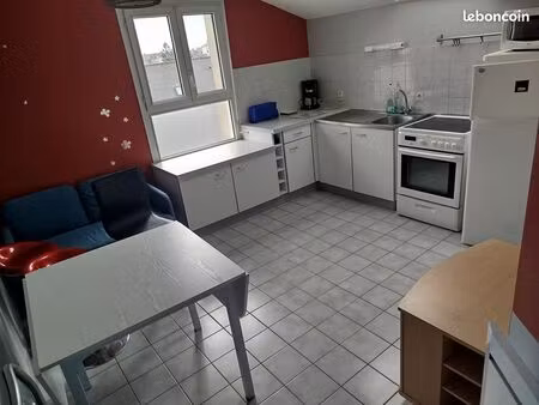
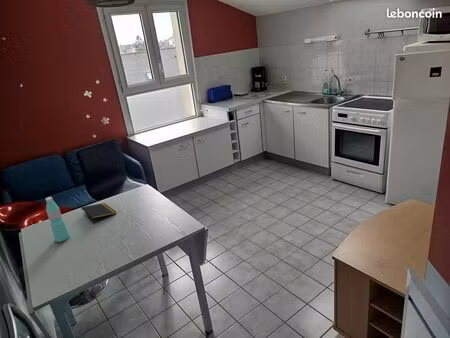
+ notepad (98, 210)
+ water bottle (55, 218)
